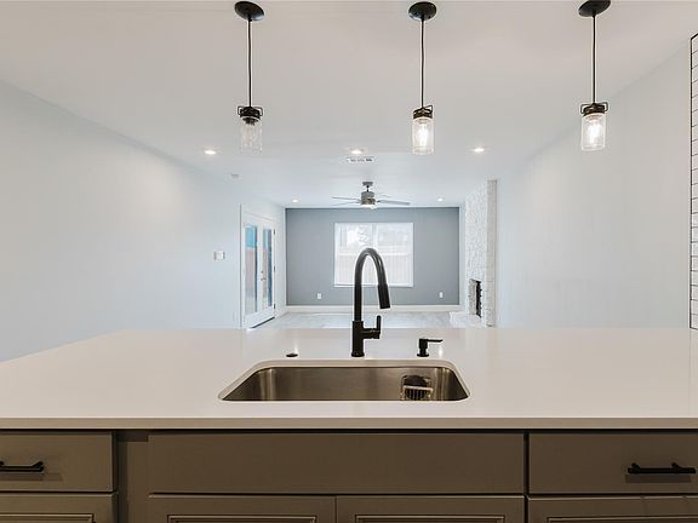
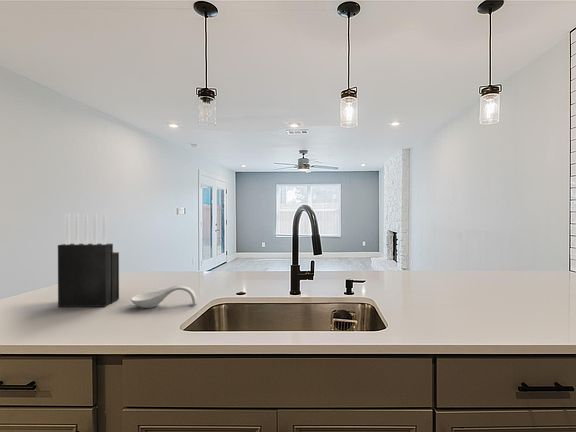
+ spoon rest (164, 295)
+ knife block (91, 258)
